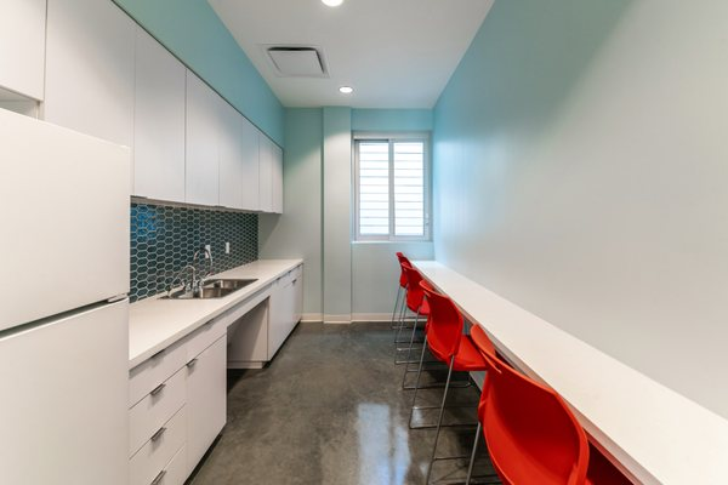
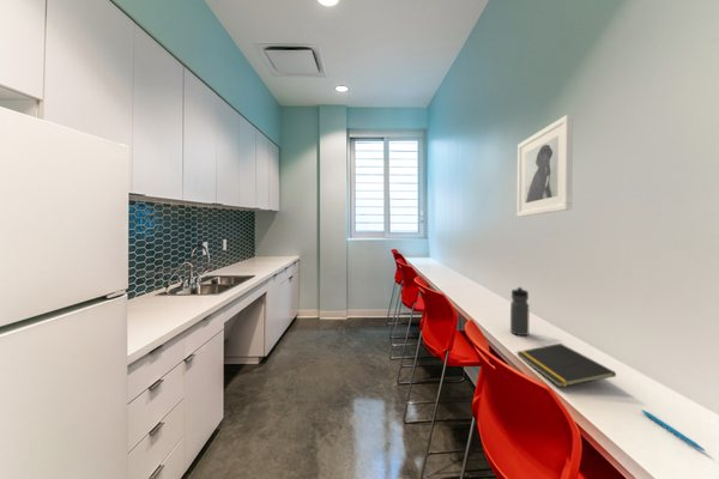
+ water bottle (519, 309)
+ notepad (560, 362)
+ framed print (540, 172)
+ pen (670, 428)
